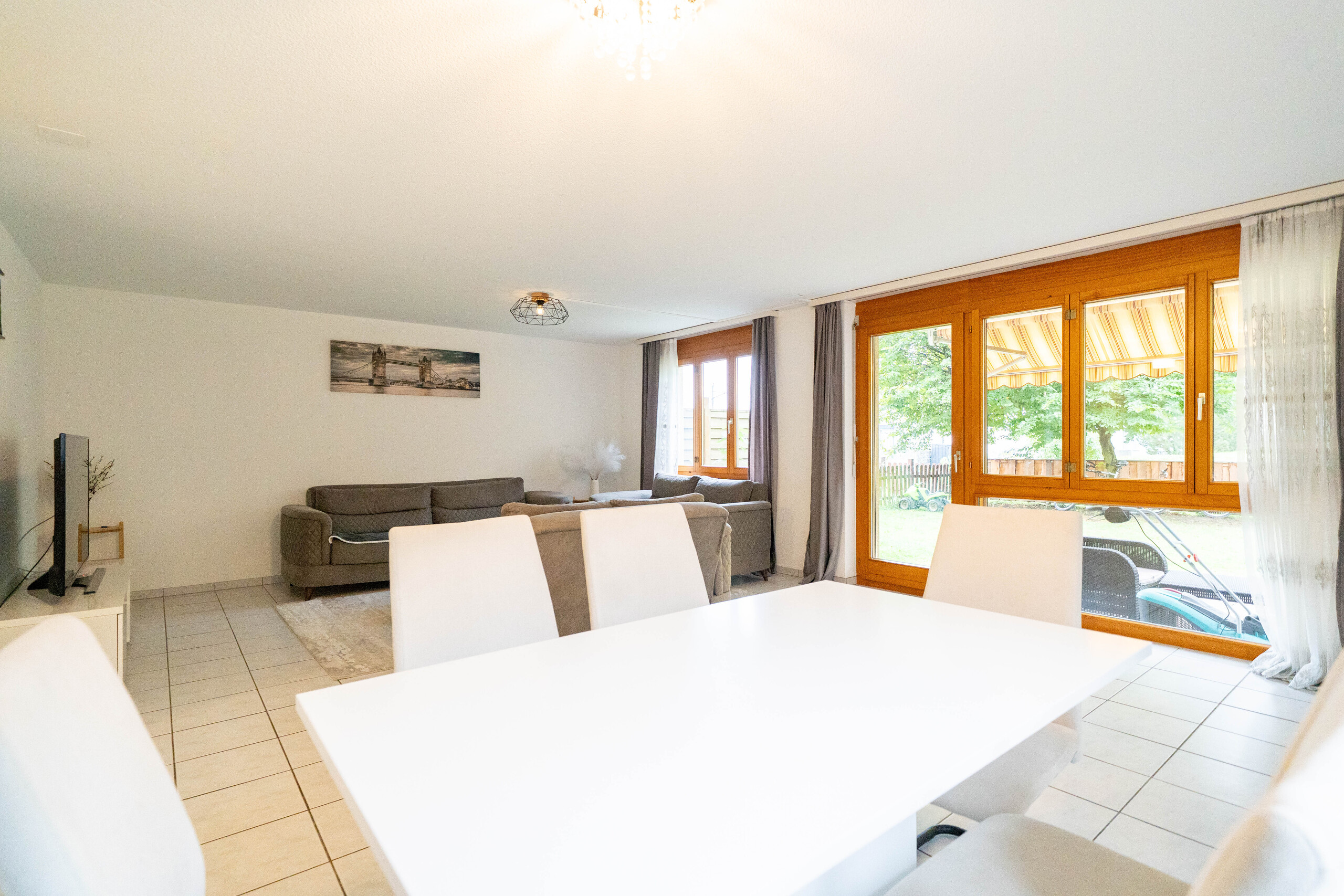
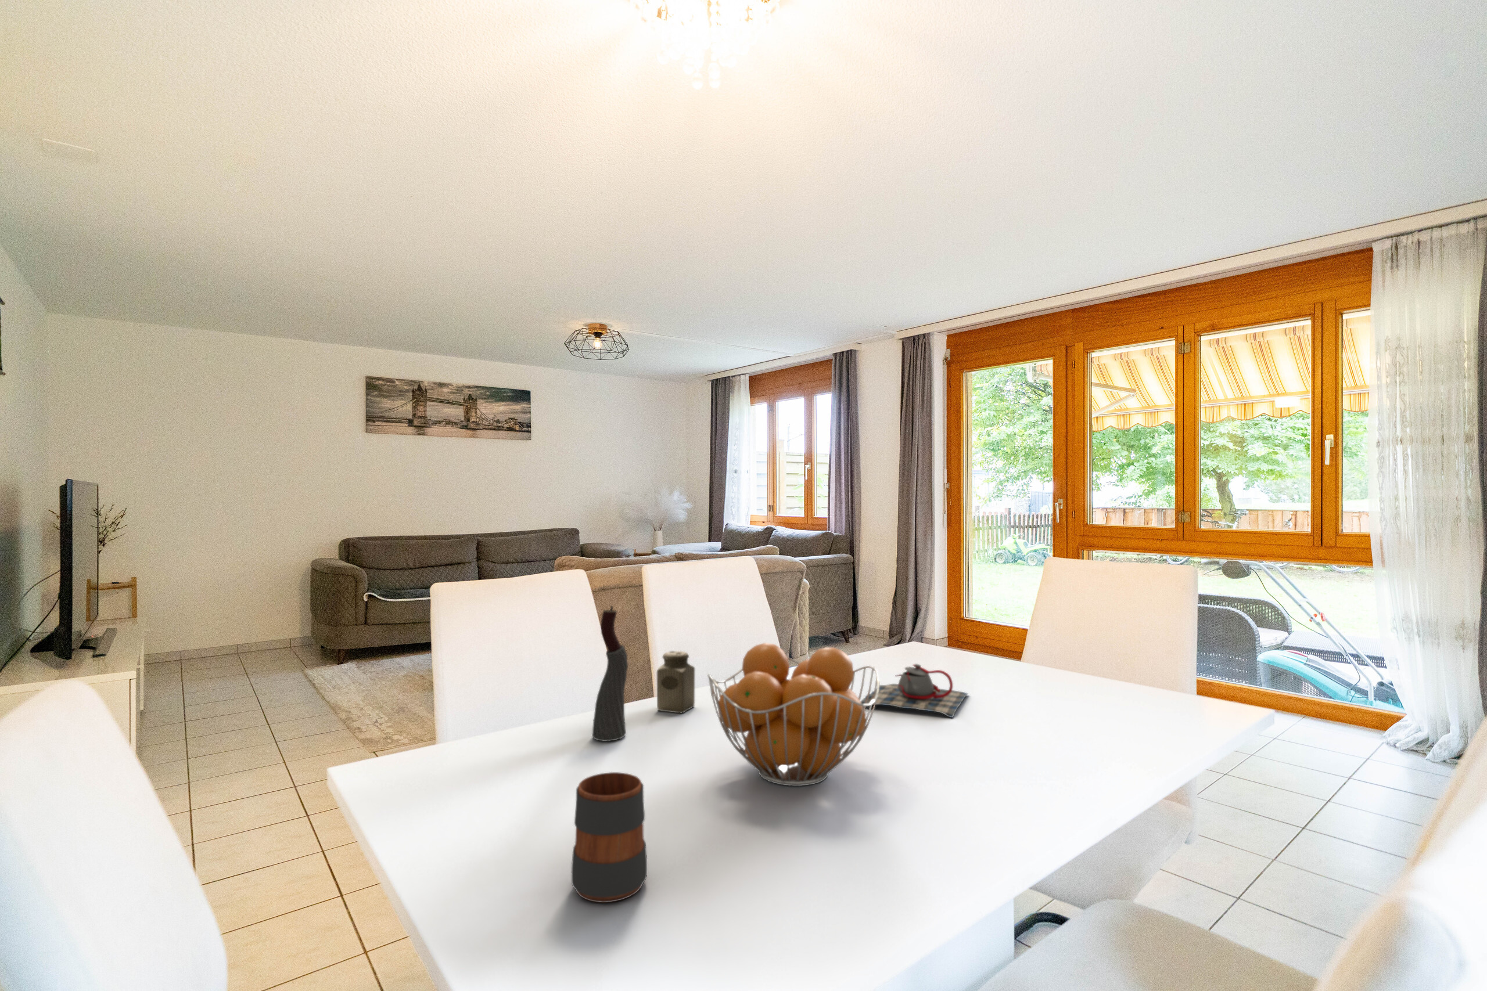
+ salt shaker (676, 680)
+ teapot (915, 682)
+ fruit basket (793, 709)
+ candle (610, 670)
+ mug (605, 828)
